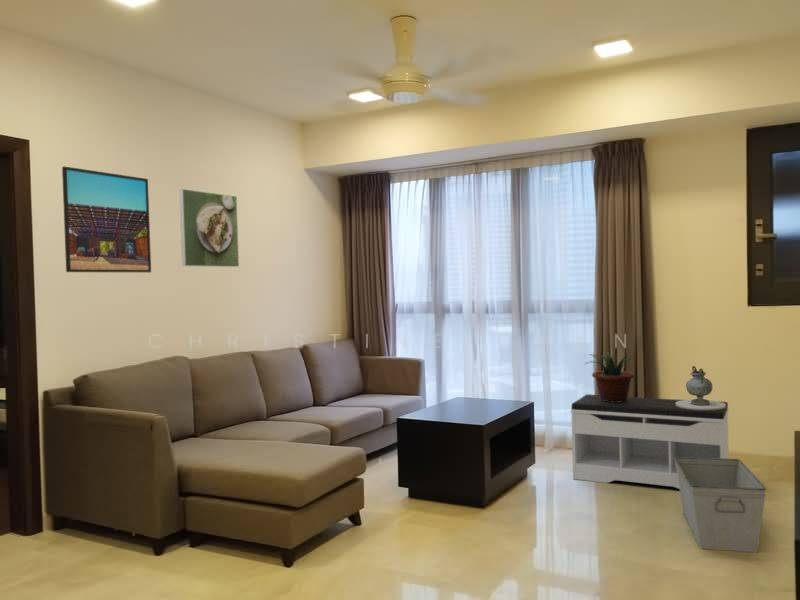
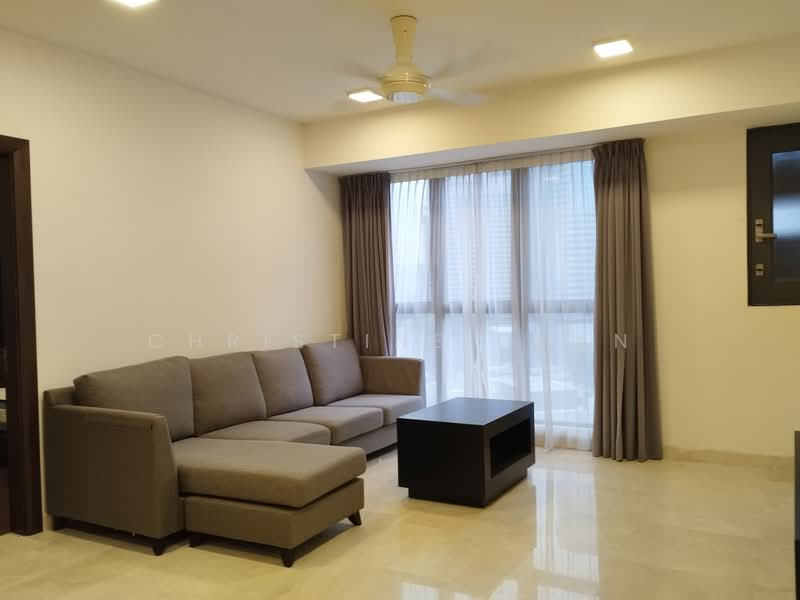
- storage bin (716, 500)
- potted plant (609, 377)
- bench (649, 440)
- decorative vase (699, 386)
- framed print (210, 229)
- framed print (109, 222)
